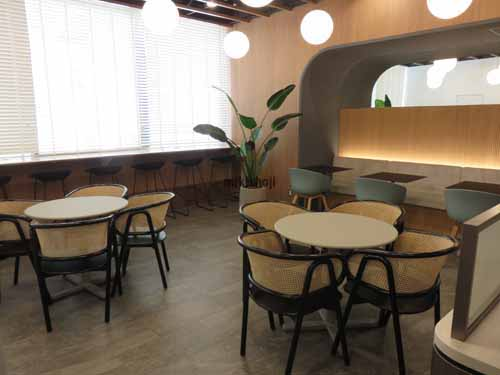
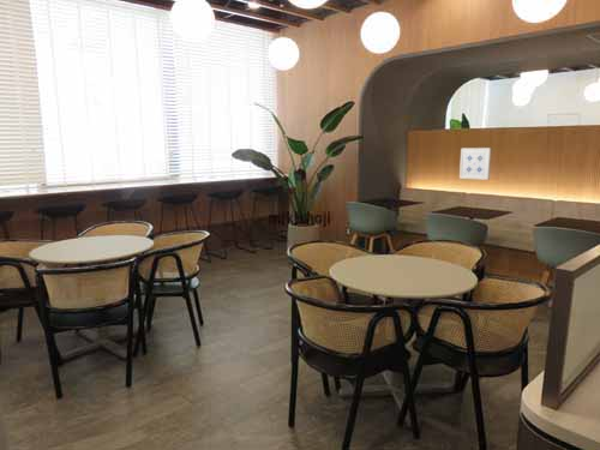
+ wall art (474, 163)
